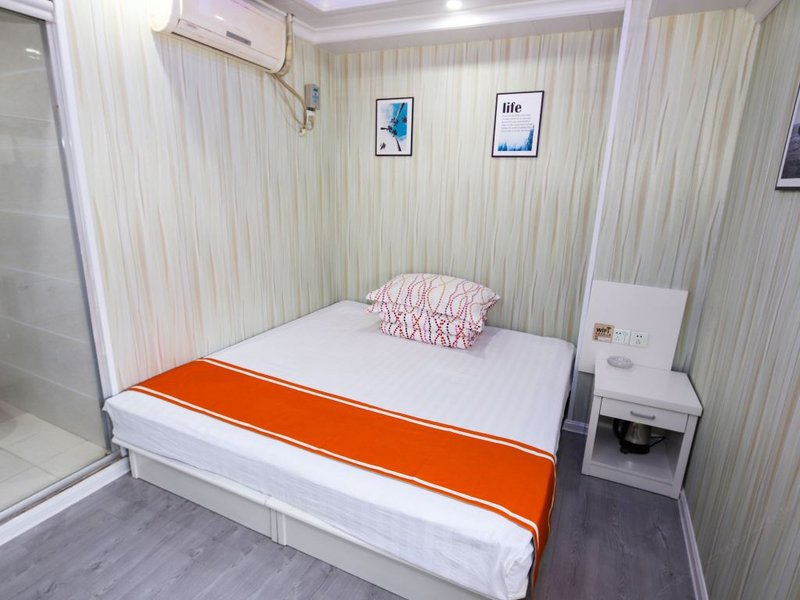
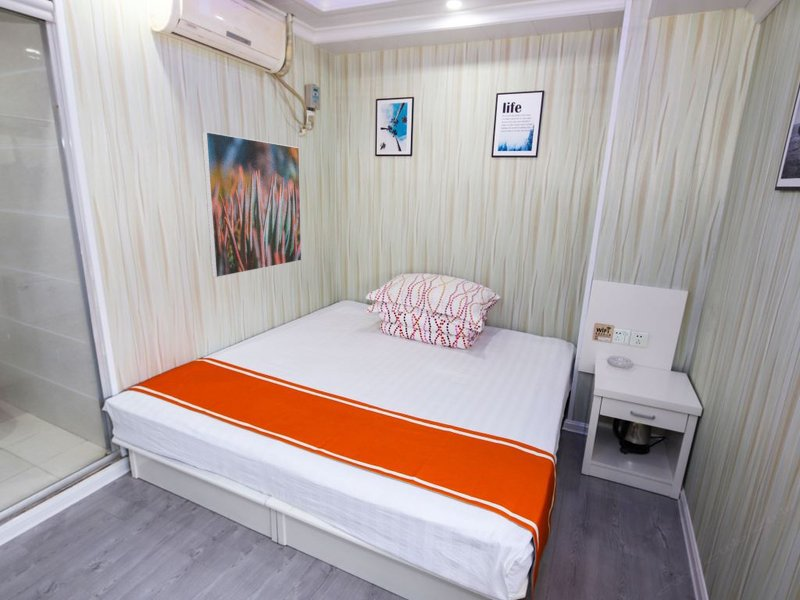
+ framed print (259, 206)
